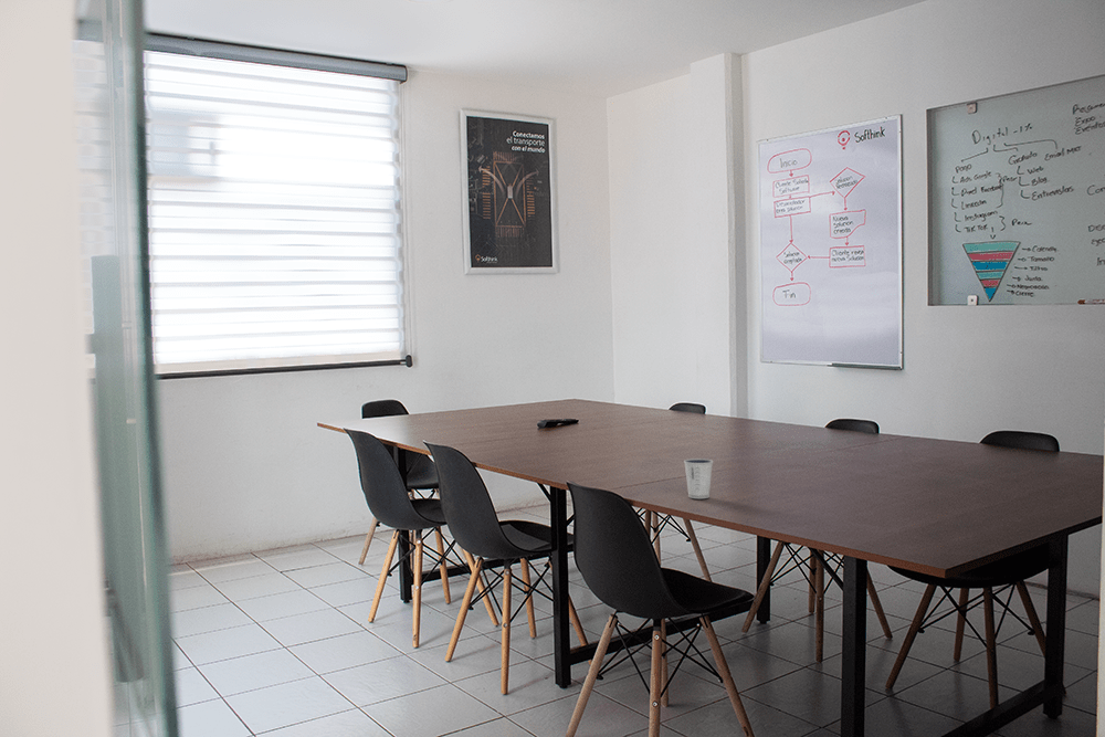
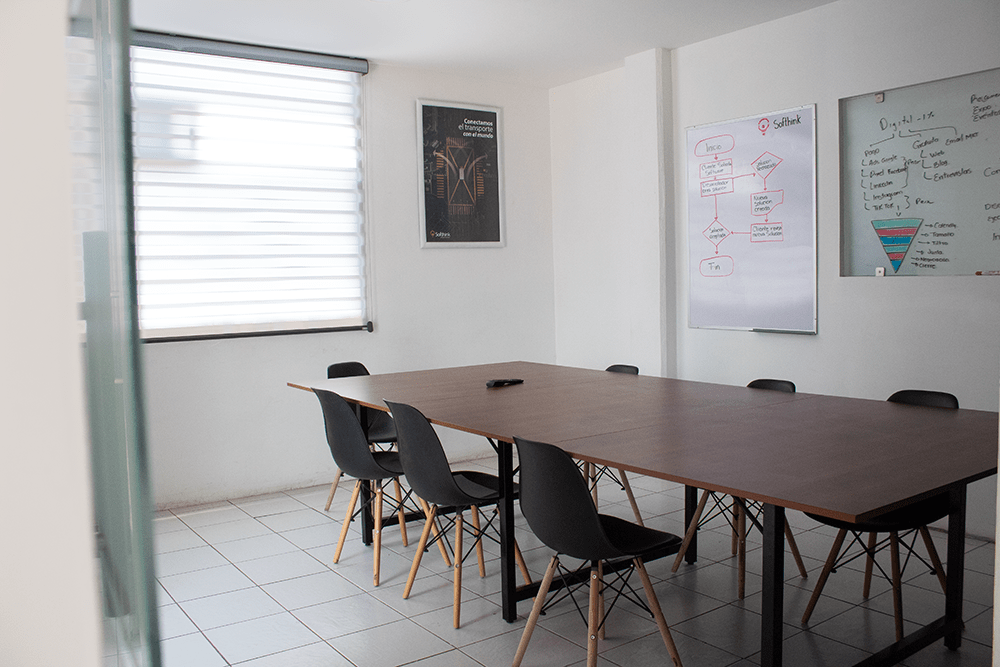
- dixie cup (698, 478)
